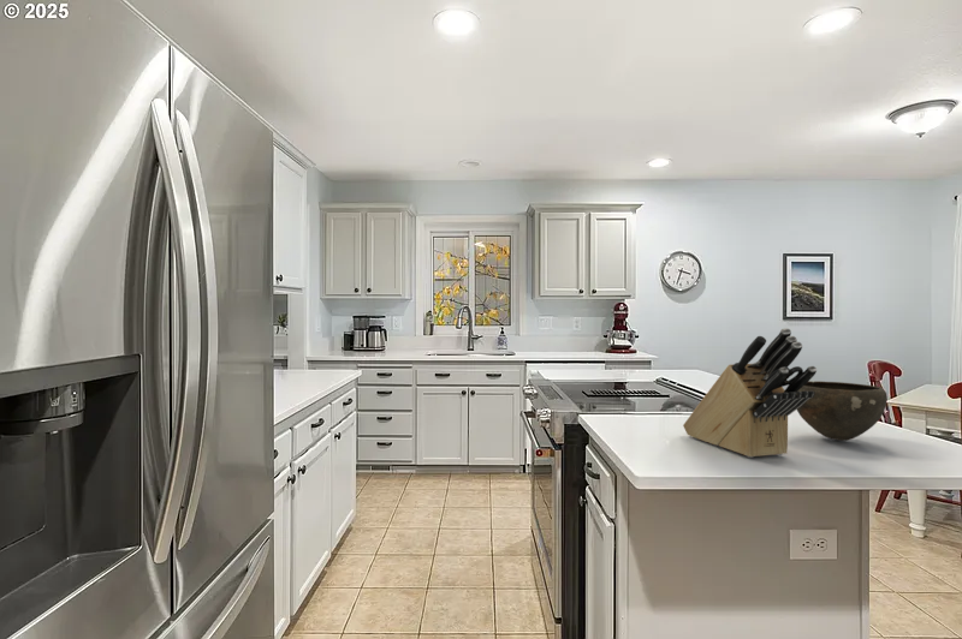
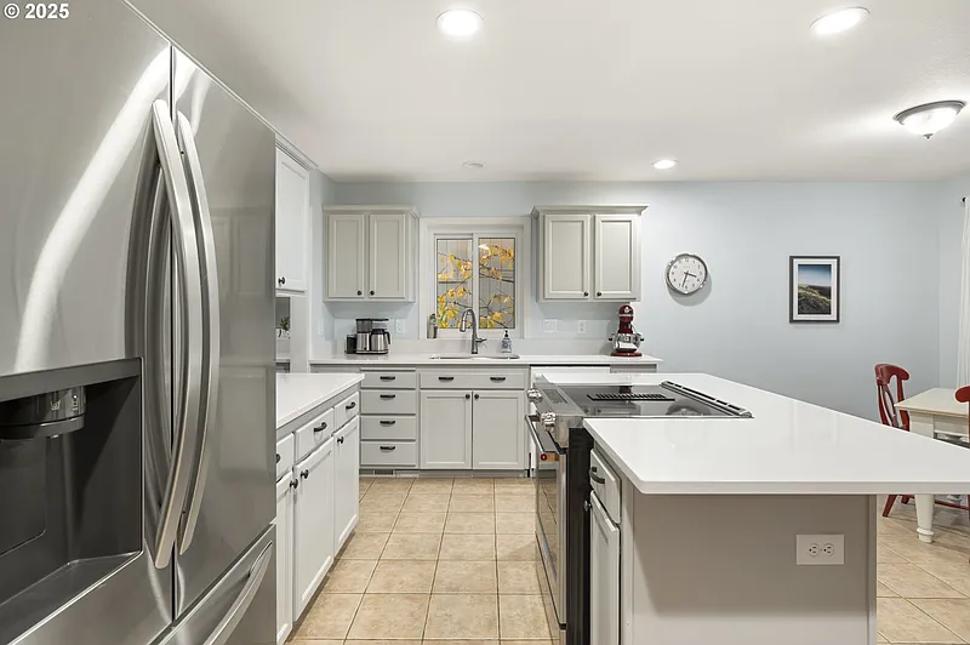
- knife block (743, 388)
- bowl (837, 412)
